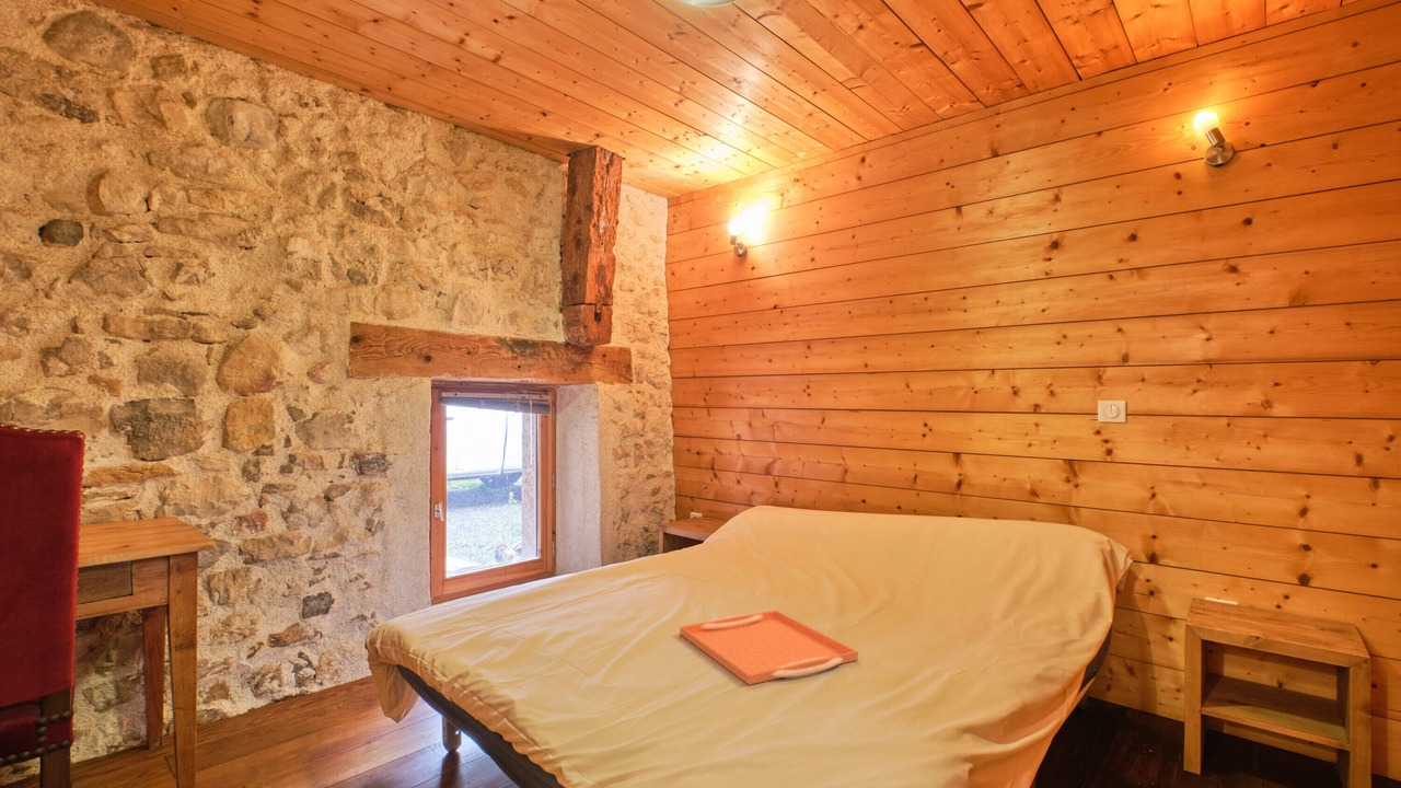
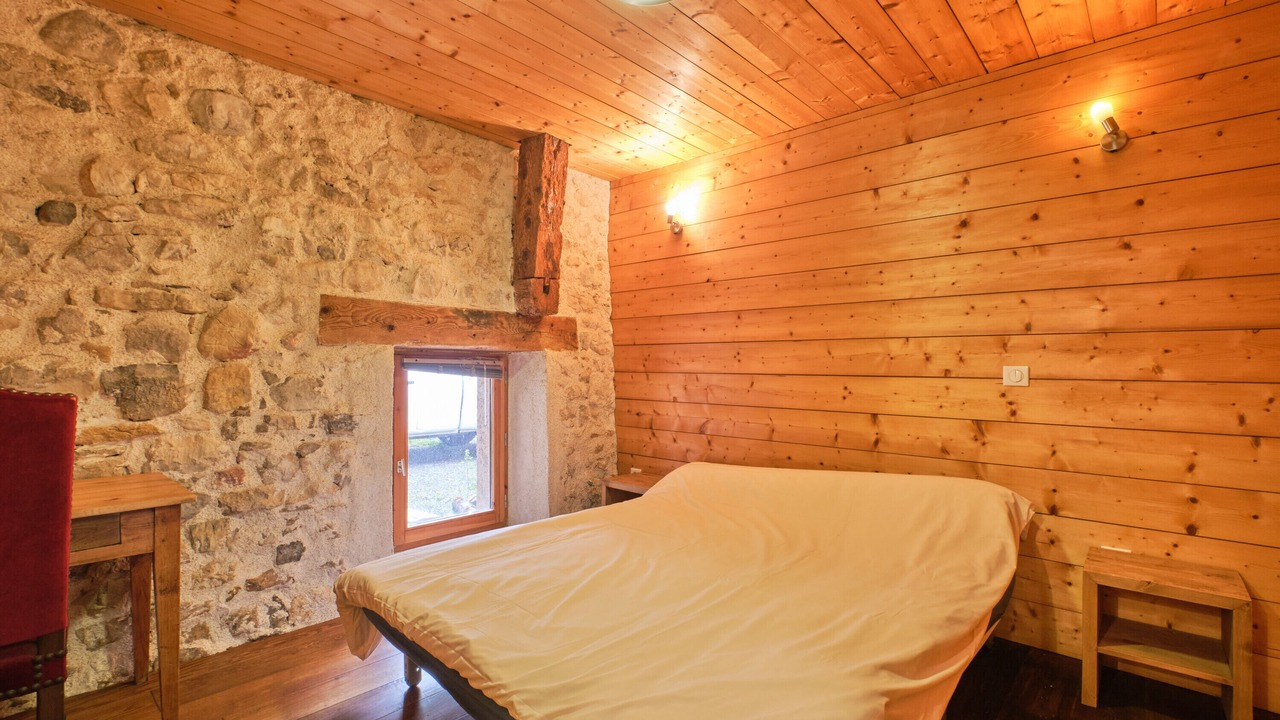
- serving tray (764, 642)
